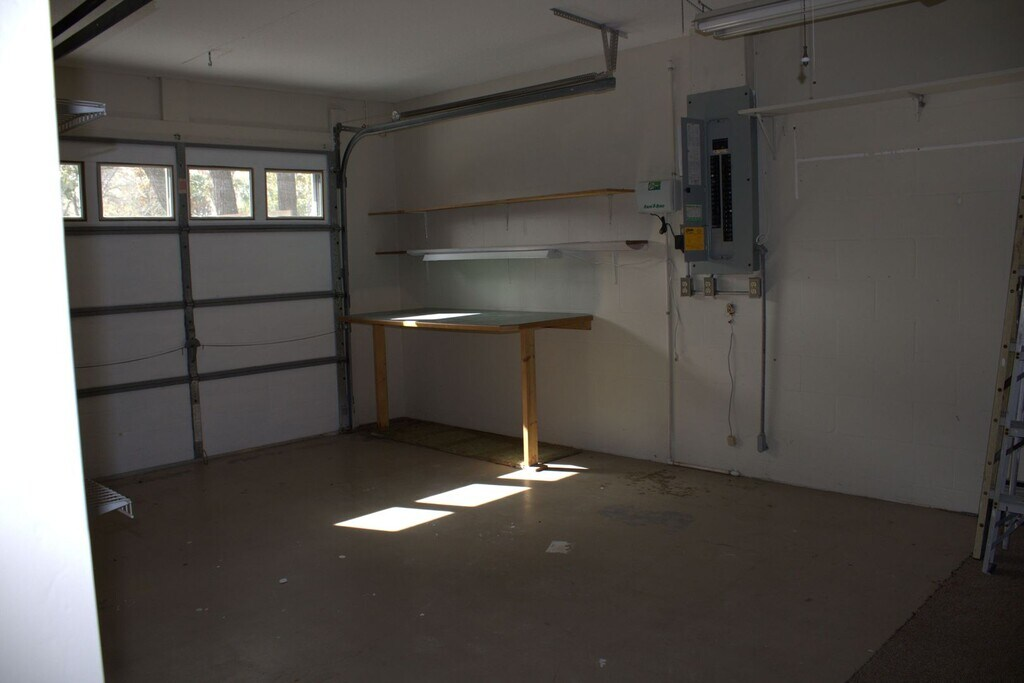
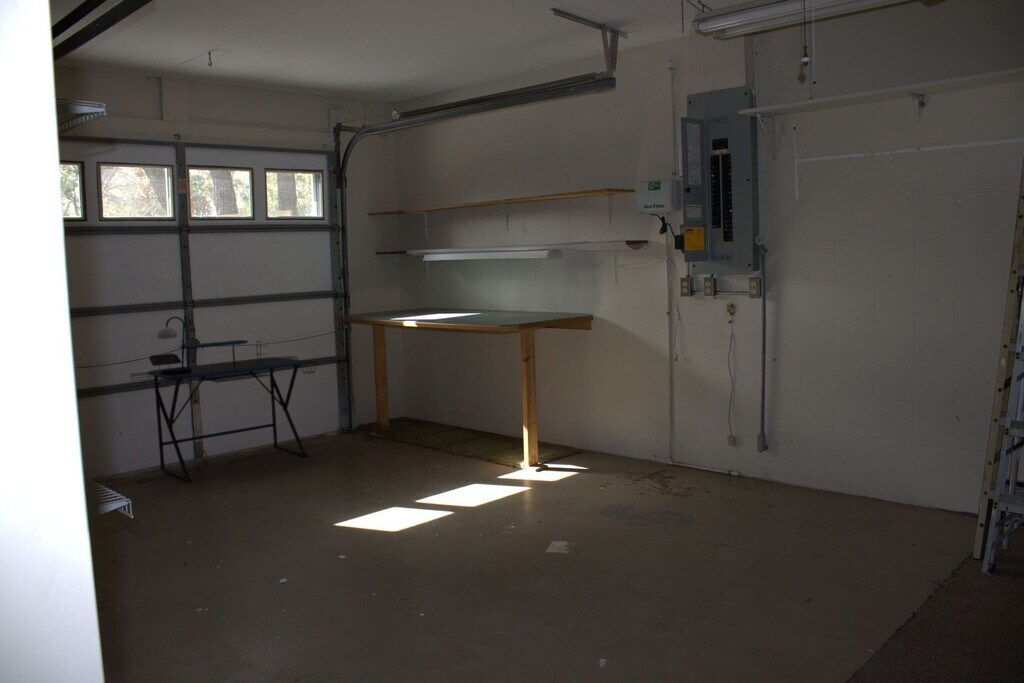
+ table lamp (174, 337)
+ desk (225, 381)
